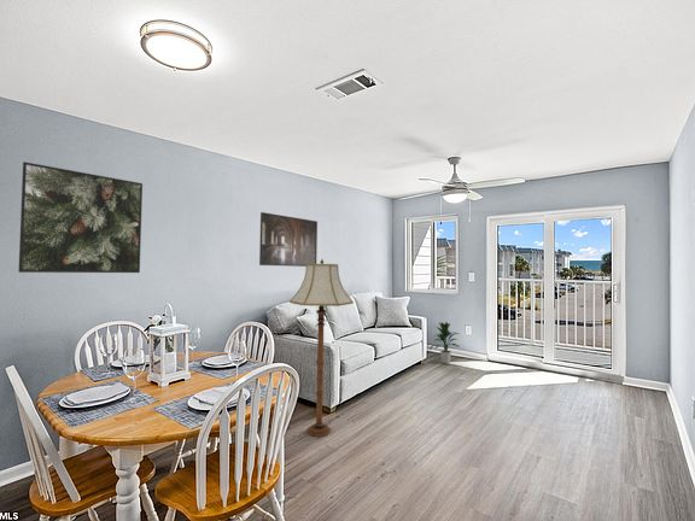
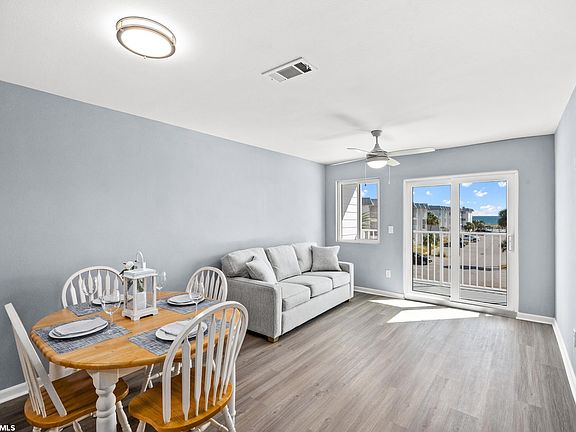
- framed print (290, 241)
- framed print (87, 222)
- floor lamp (320, 344)
- indoor plant (444, 341)
